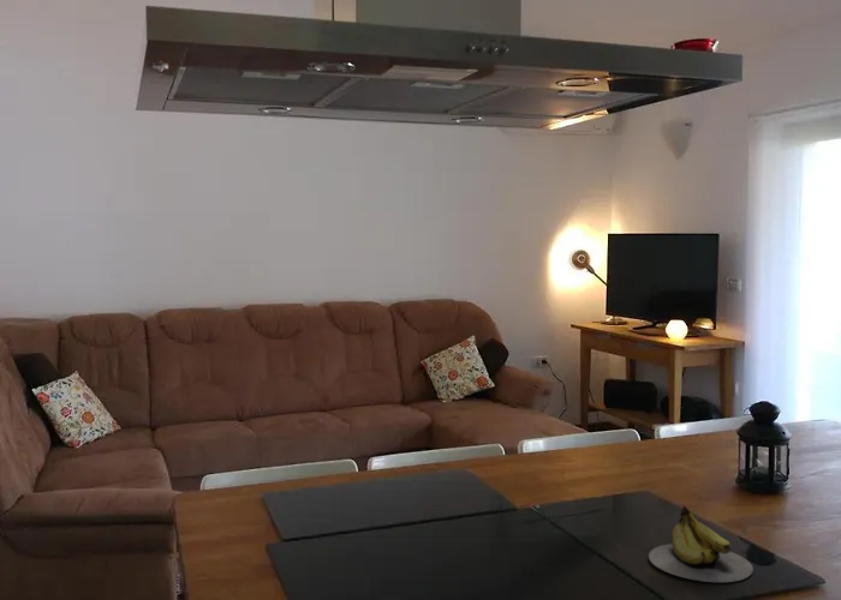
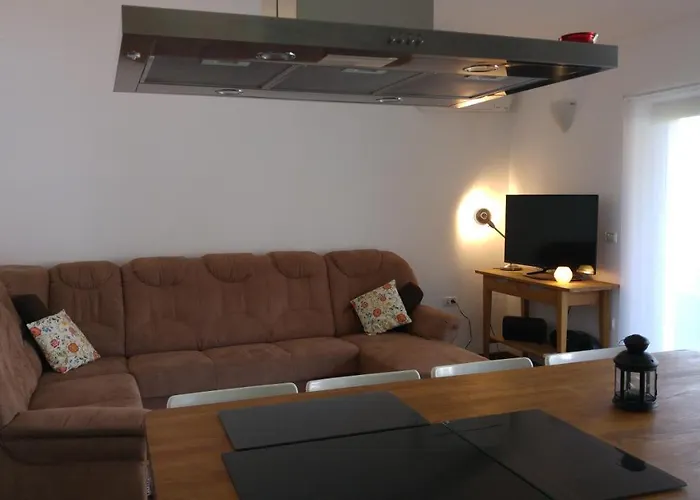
- banana (700, 538)
